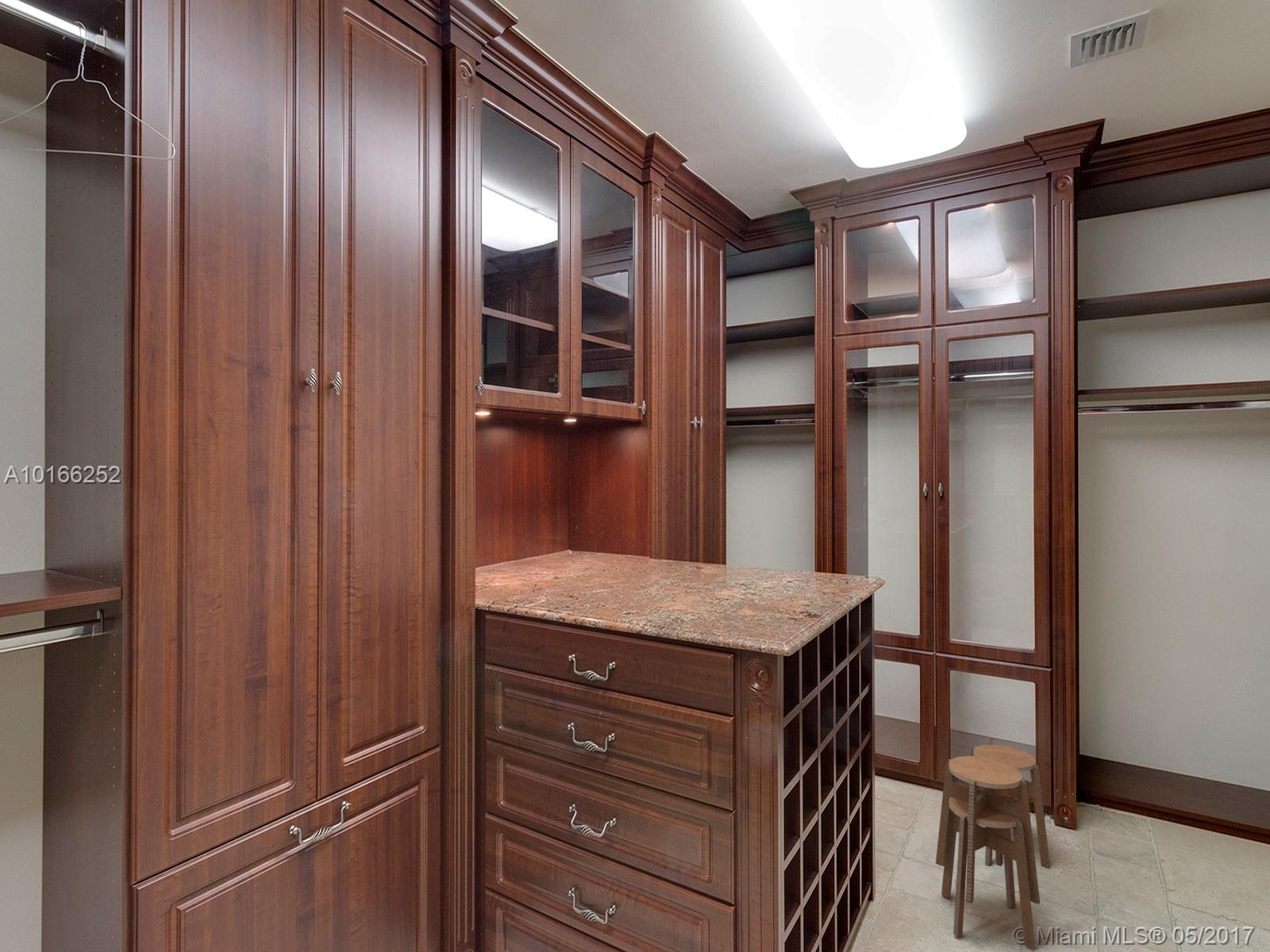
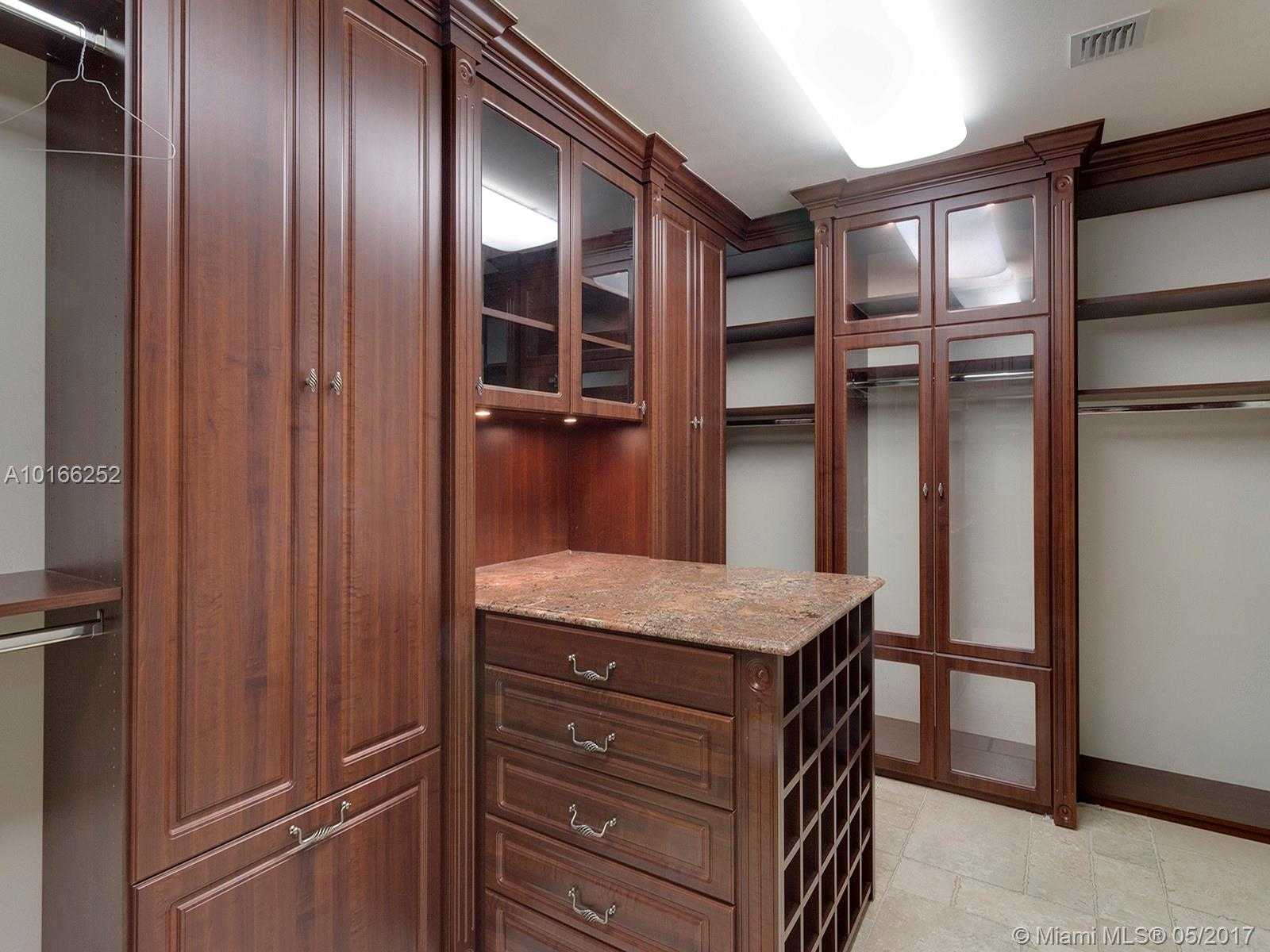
- stool (995, 813)
